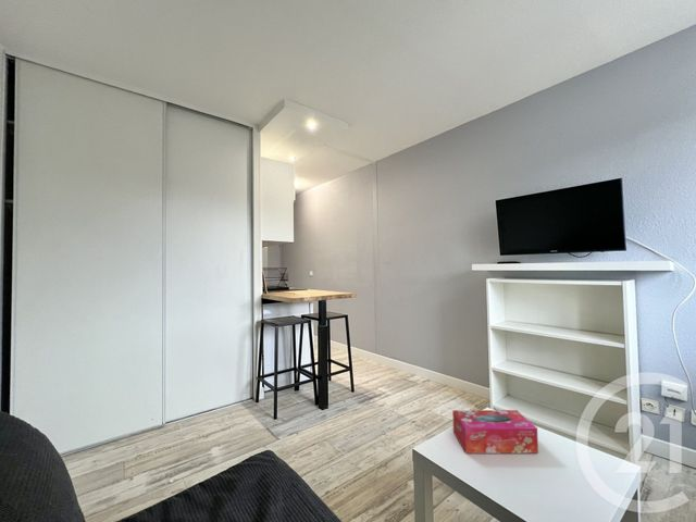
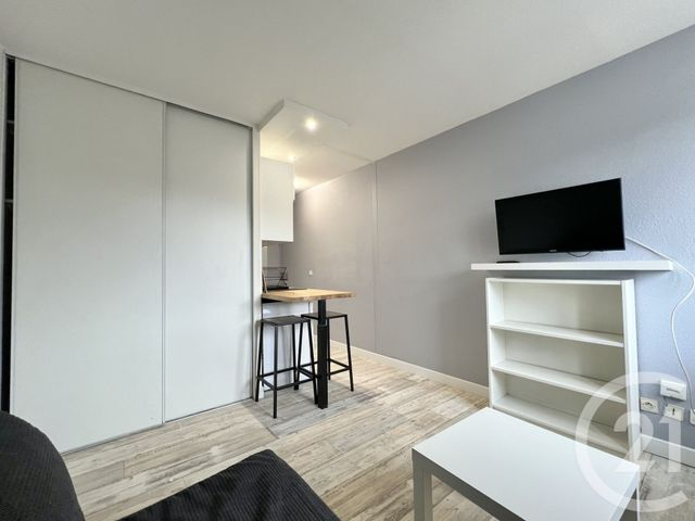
- tissue box (493, 430)
